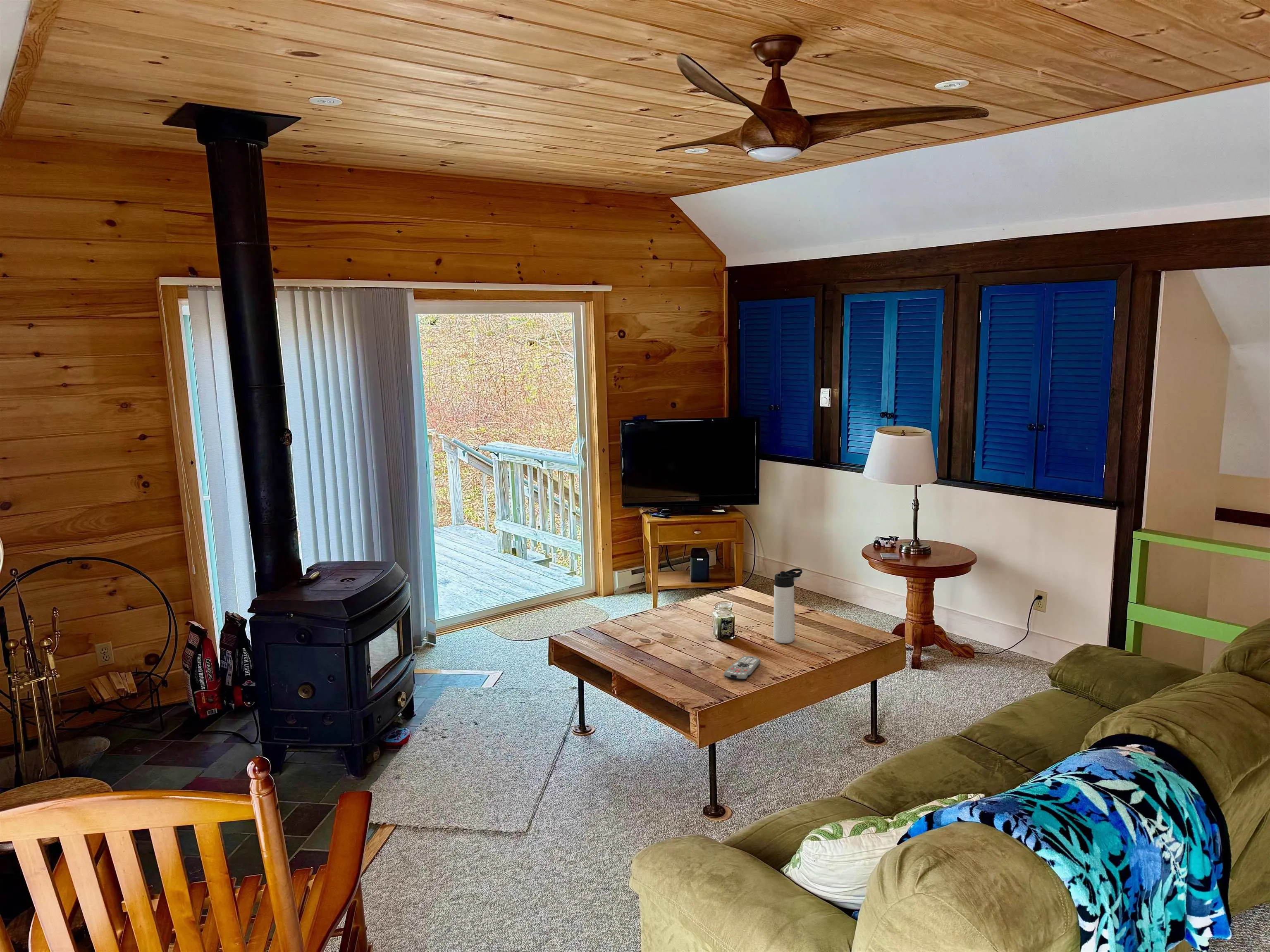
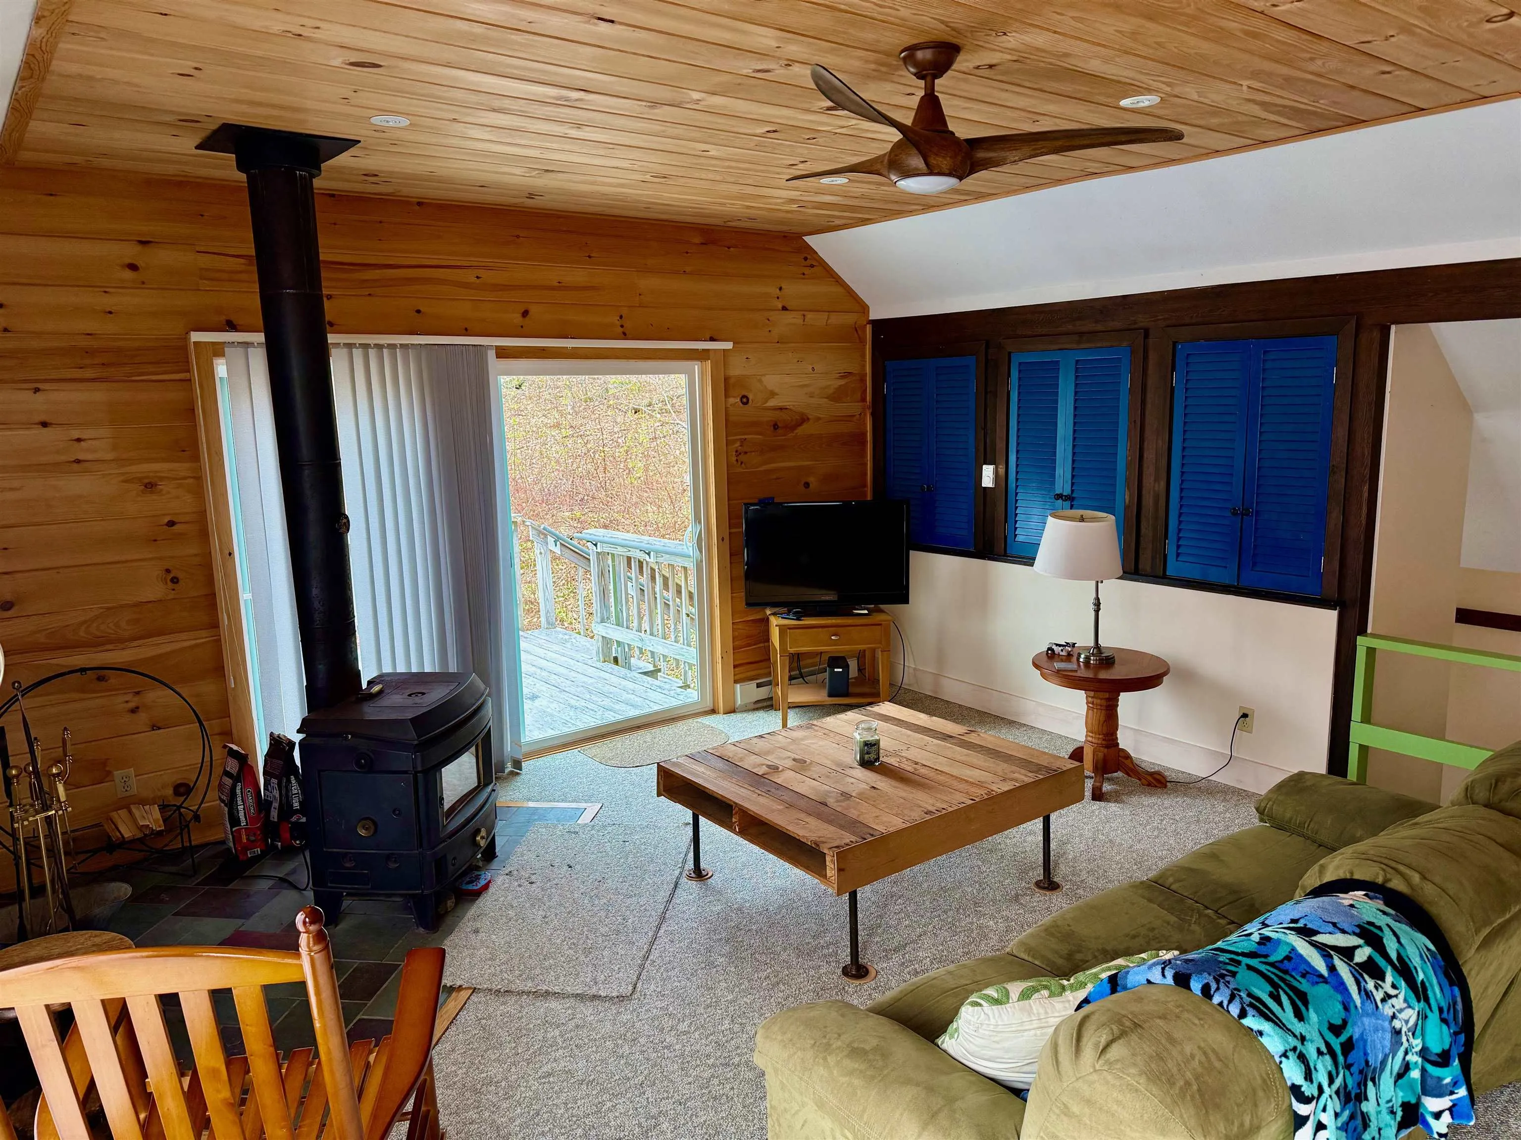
- remote control (743, 667)
- thermos bottle (788, 605)
